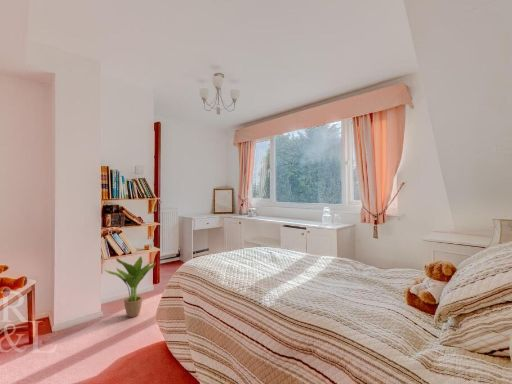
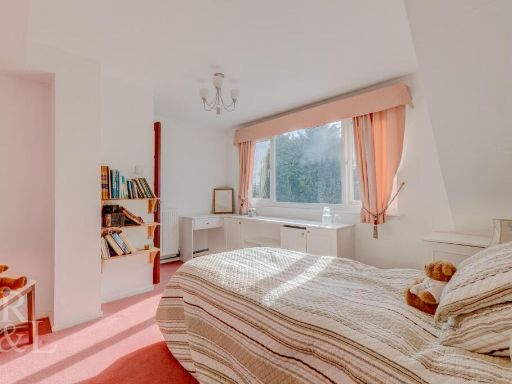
- potted plant (136, 284)
